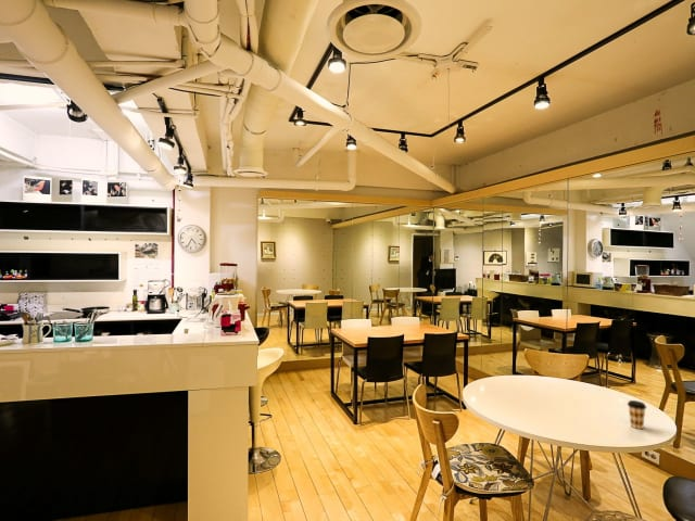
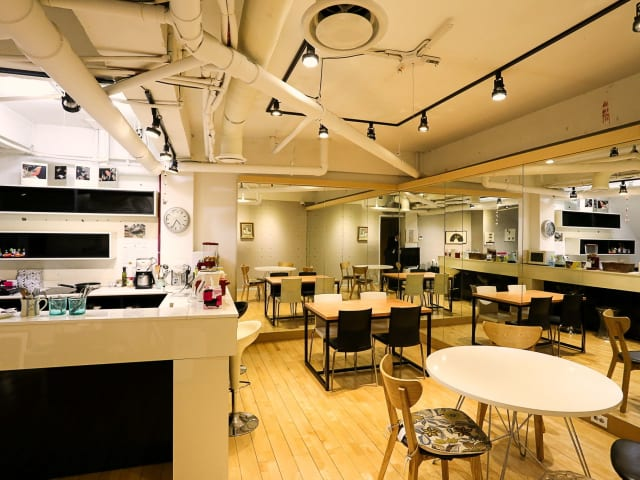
- coffee cup (636, 414)
